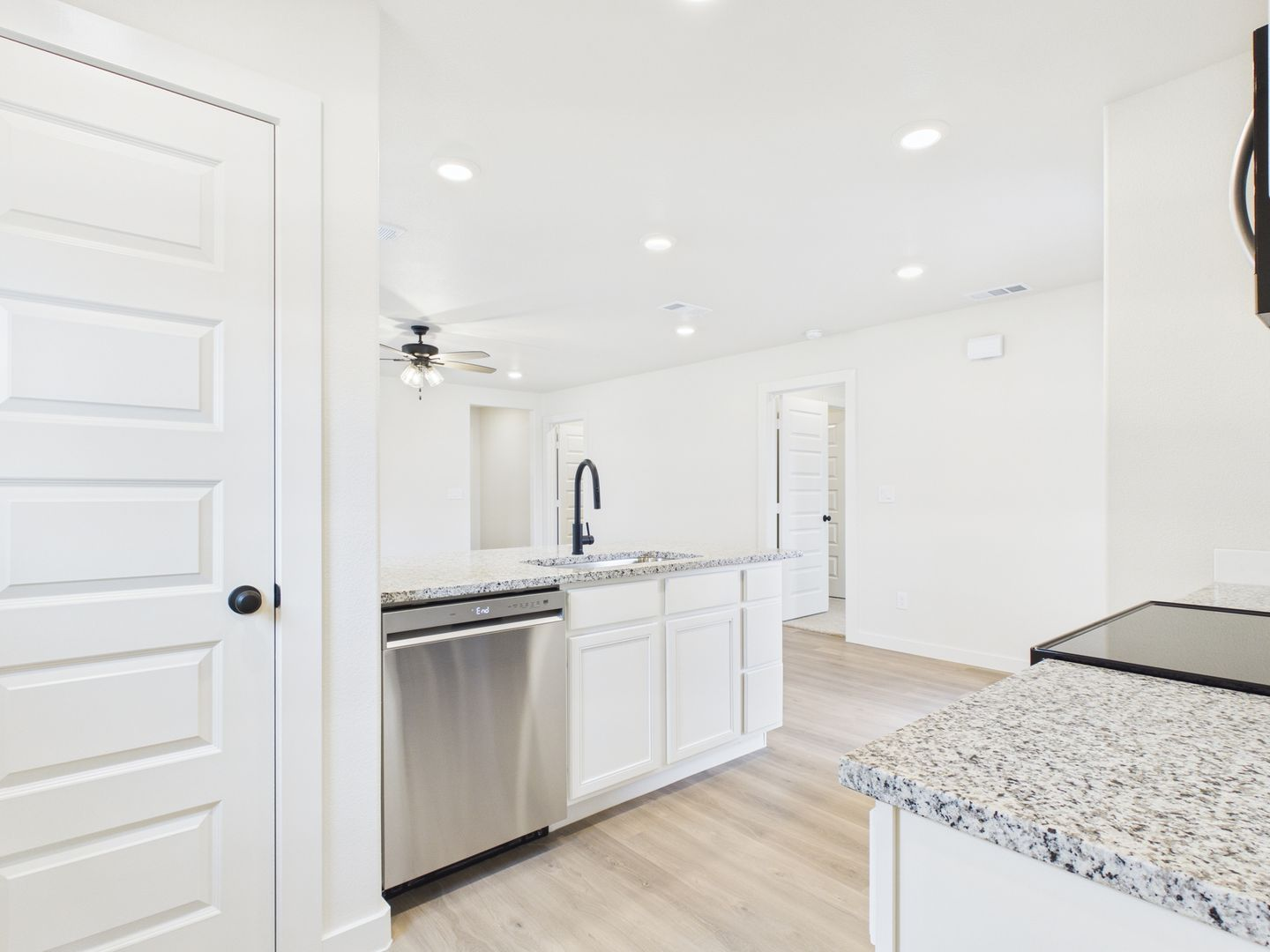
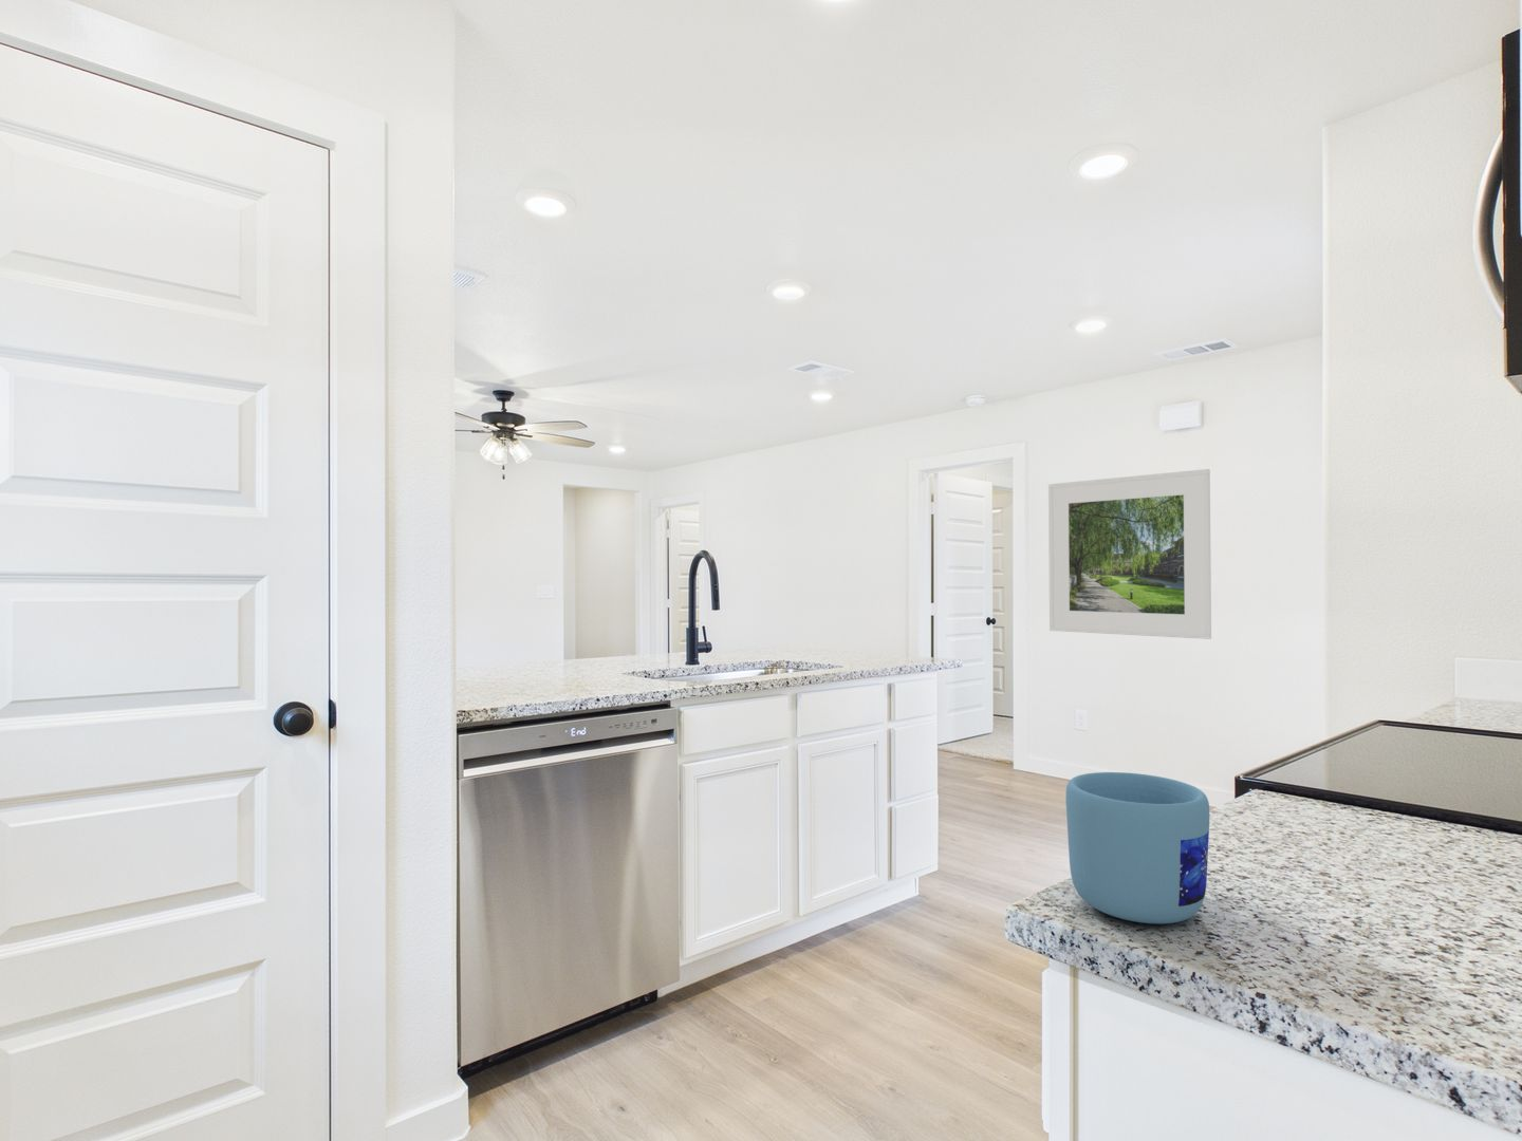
+ mug (1143, 841)
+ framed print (1124, 556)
